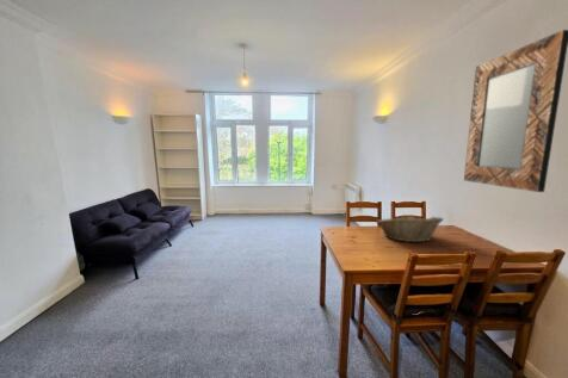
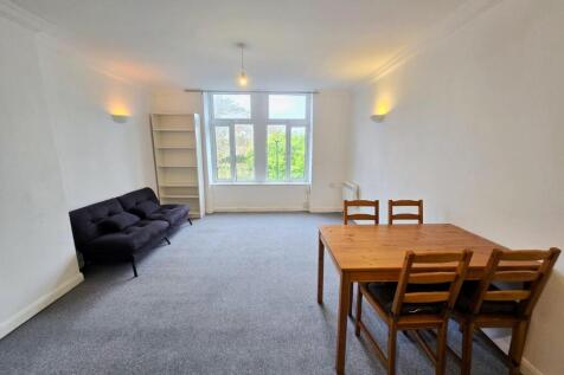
- home mirror (505, 120)
- fruit basket (408, 224)
